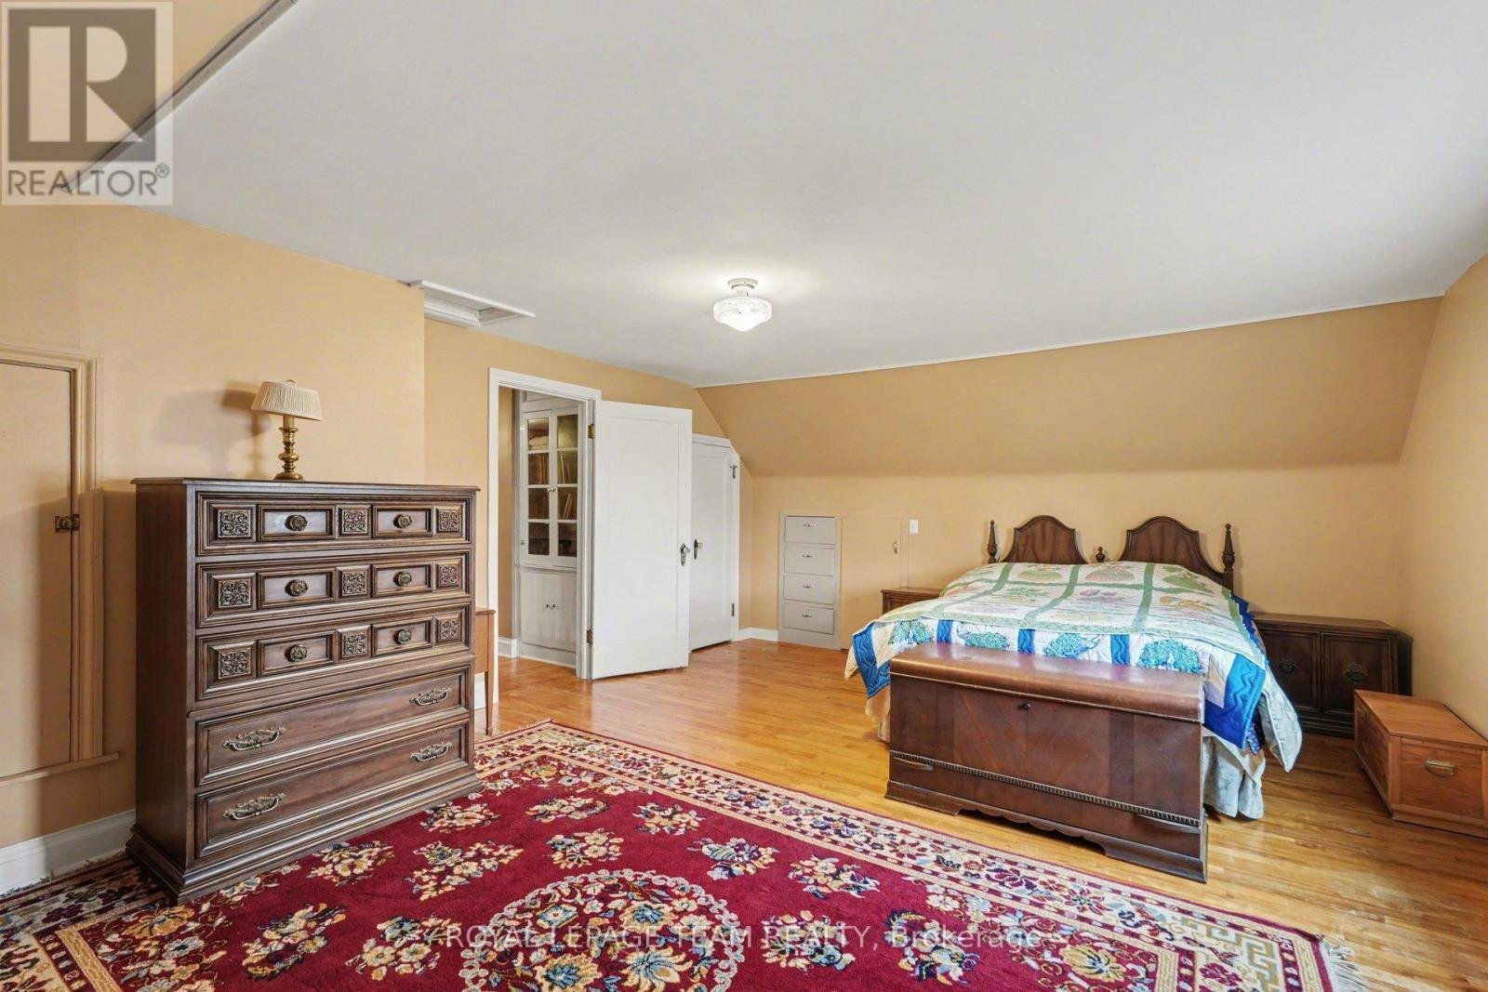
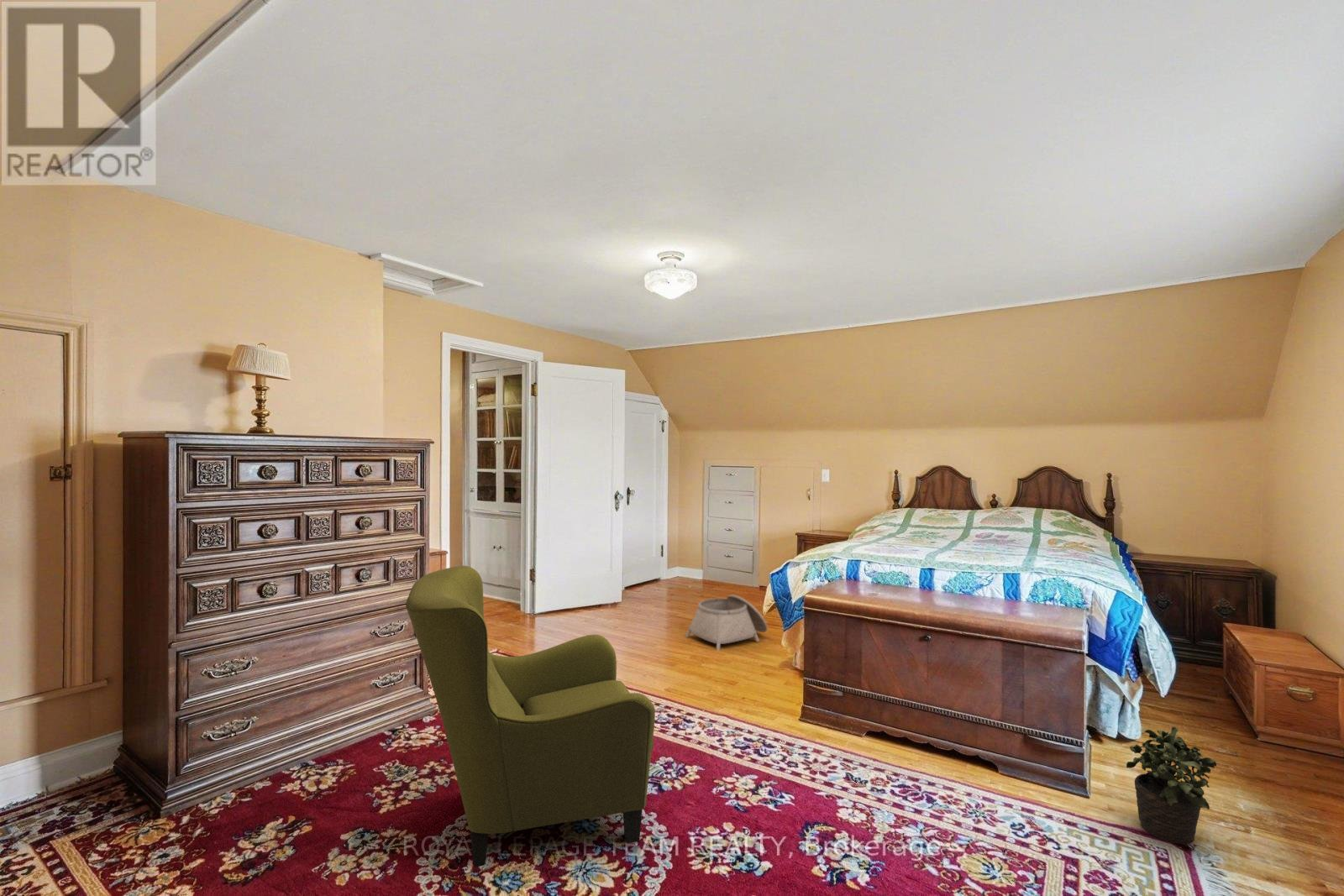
+ potted plant (1171, 780)
+ armchair (529, 694)
+ basket (730, 617)
